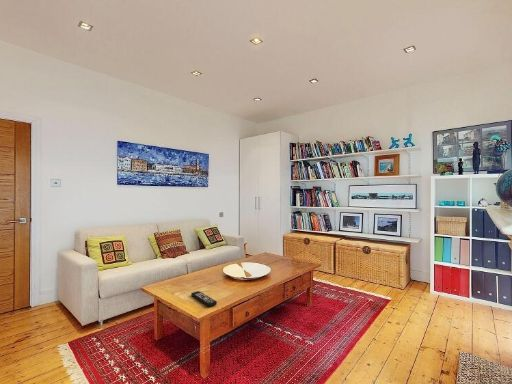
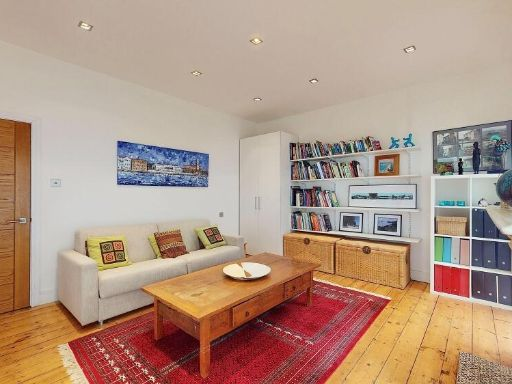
- remote control (203, 298)
